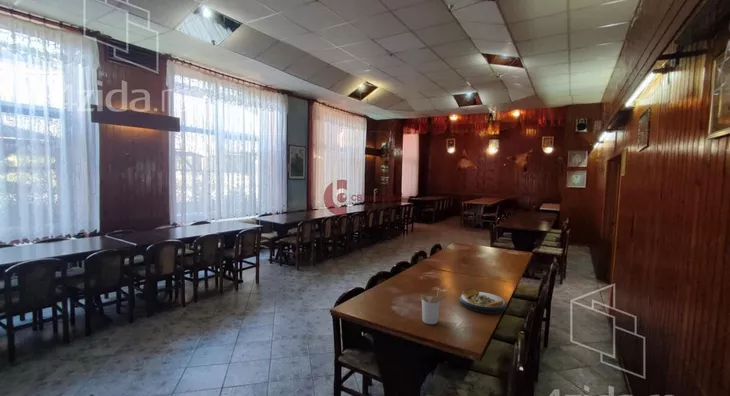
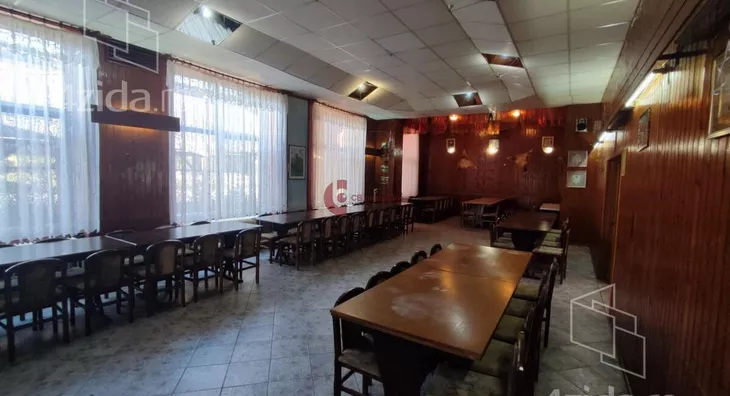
- utensil holder (433, 306)
- plate (482, 300)
